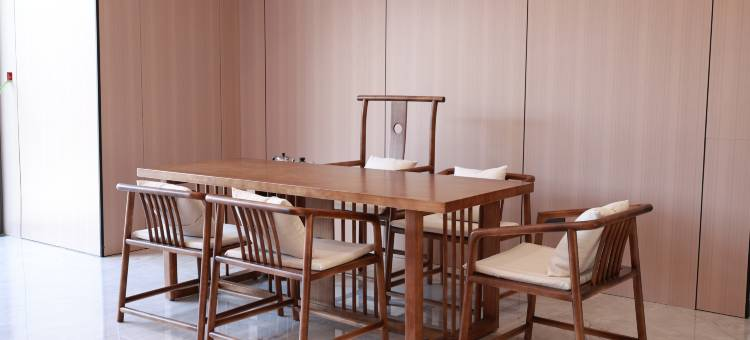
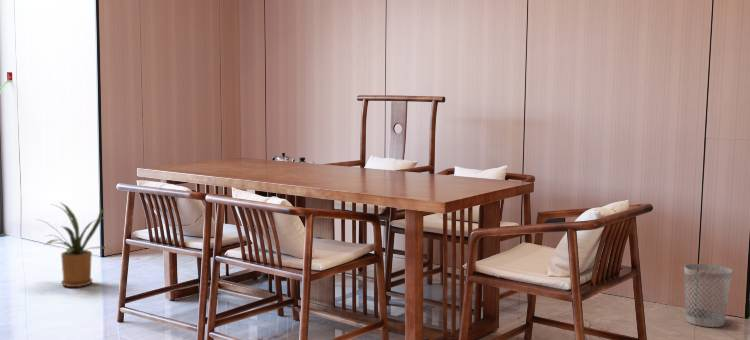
+ house plant (72, 245)
+ wastebasket (706, 295)
